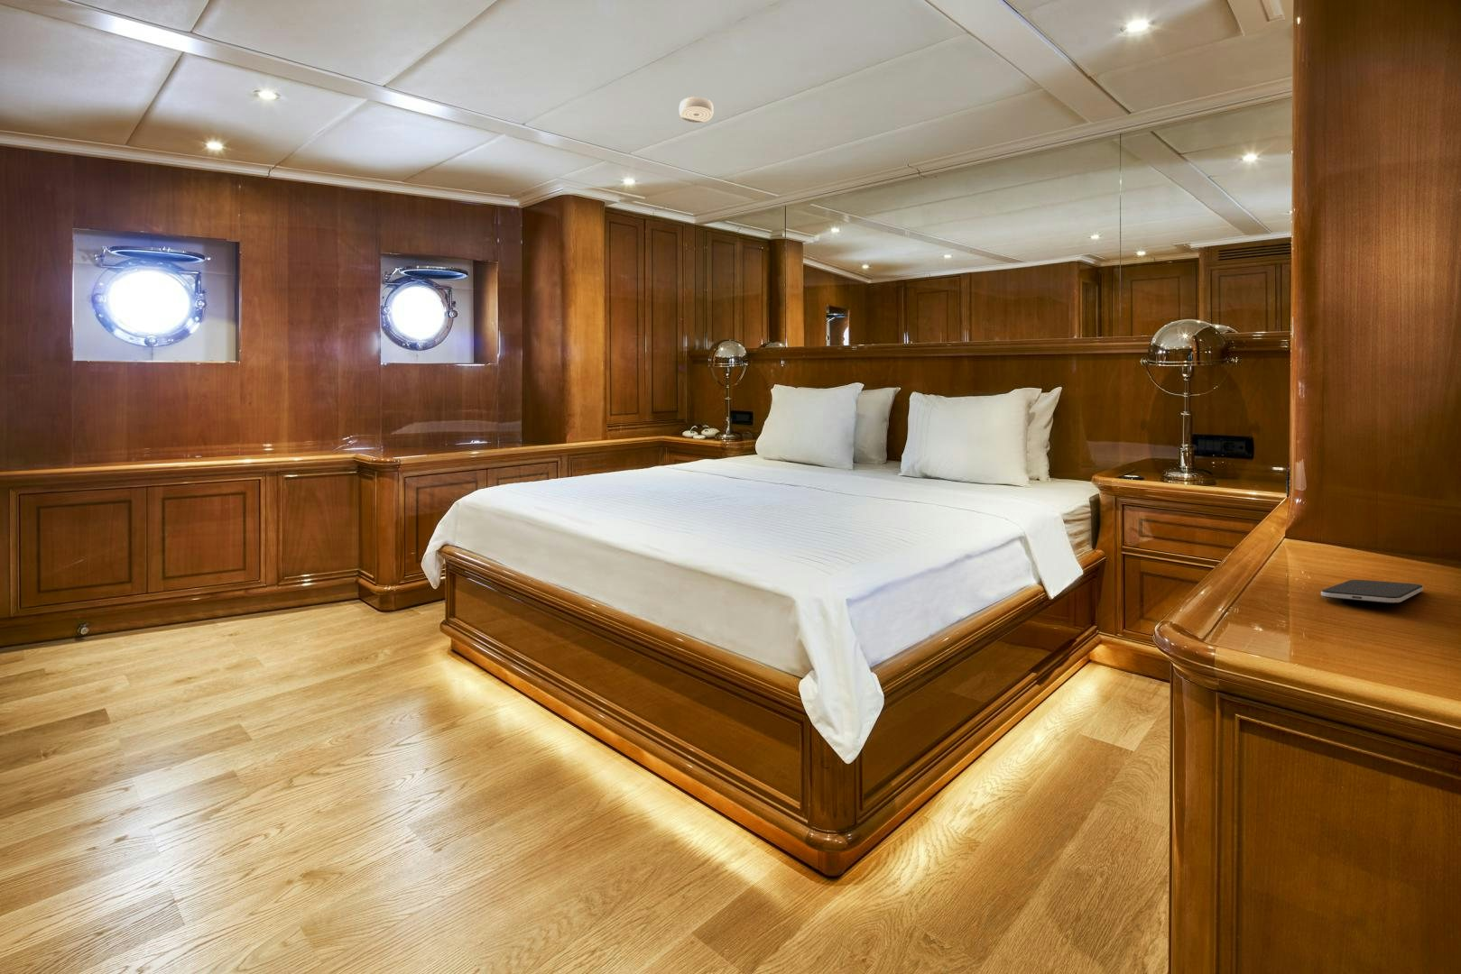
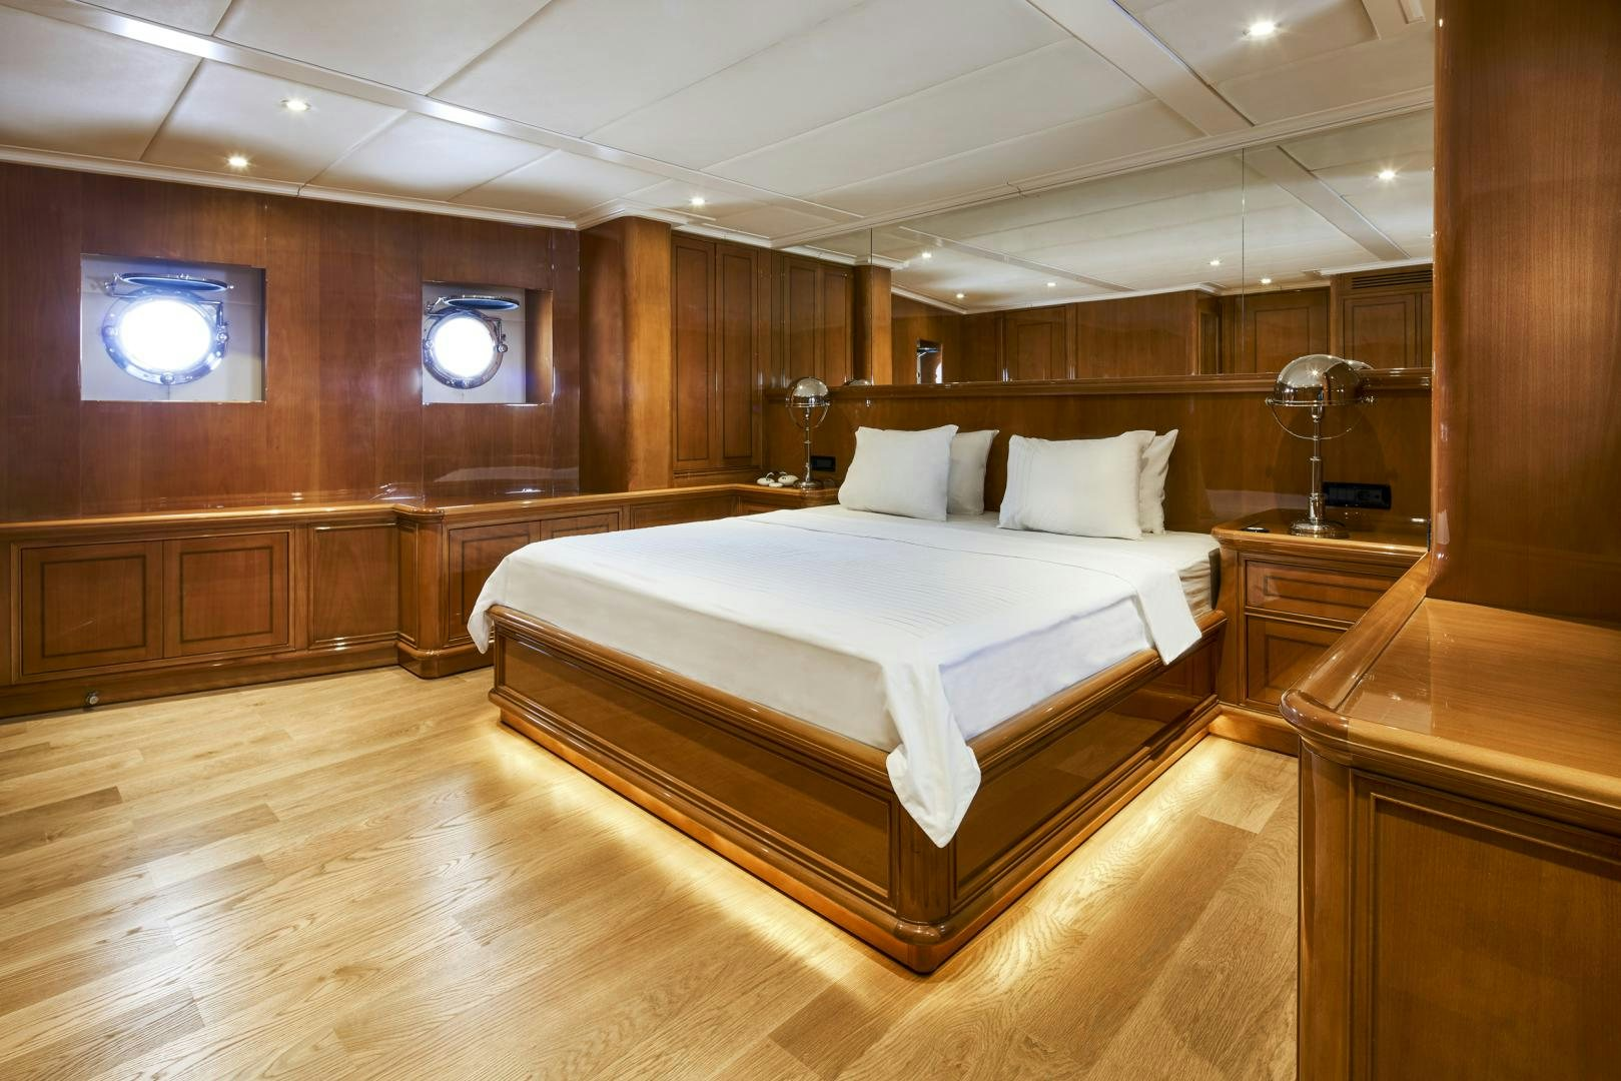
- smartphone (1373, 590)
- smoke detector (696, 109)
